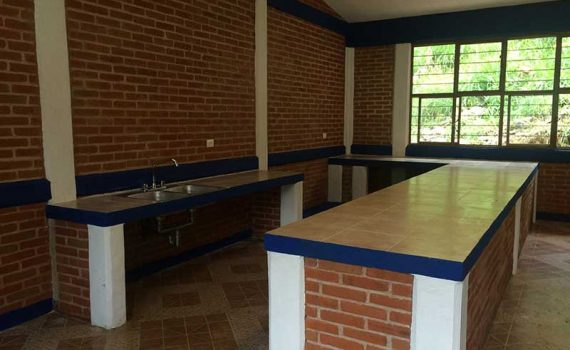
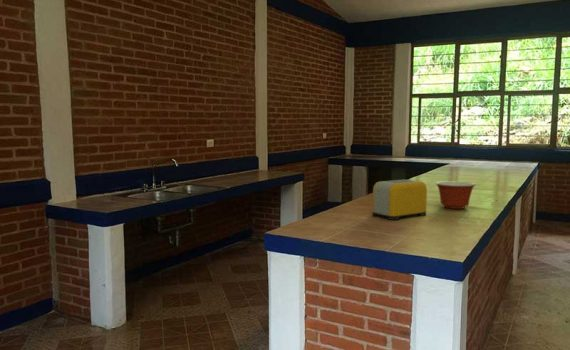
+ toaster (400, 198)
+ mixing bowl (454, 195)
